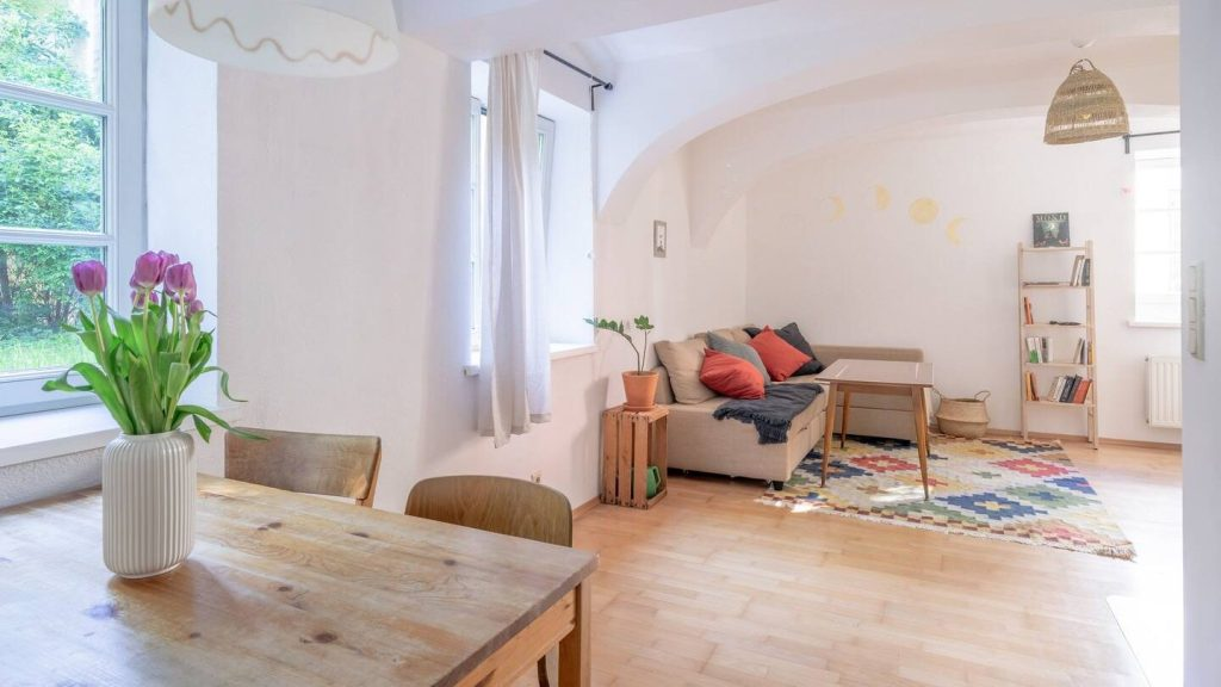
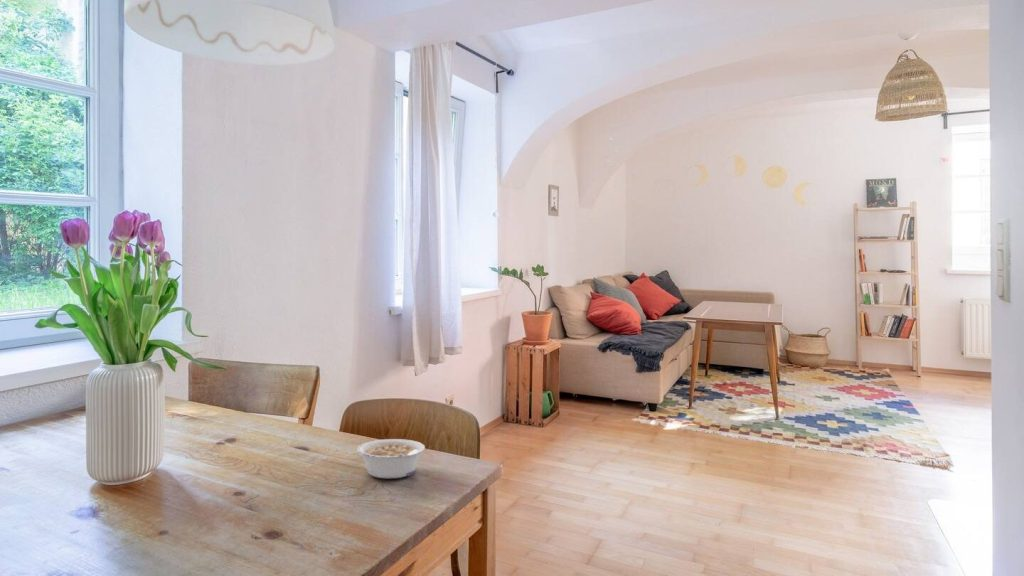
+ legume (393, 457)
